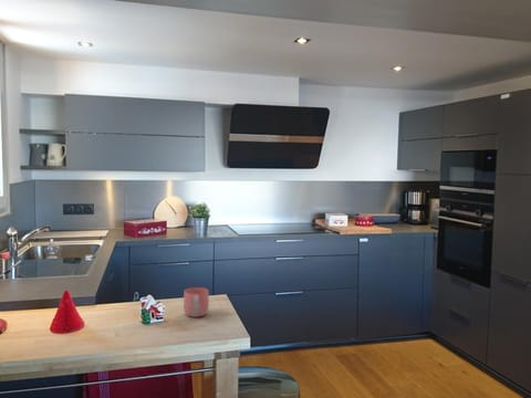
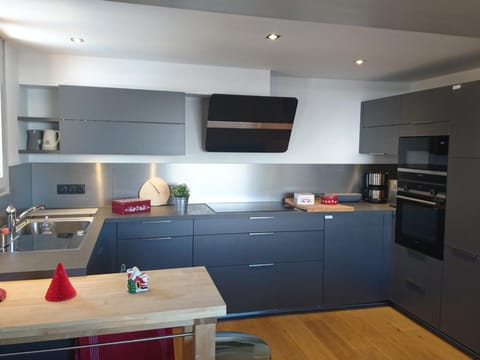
- mug (196, 303)
